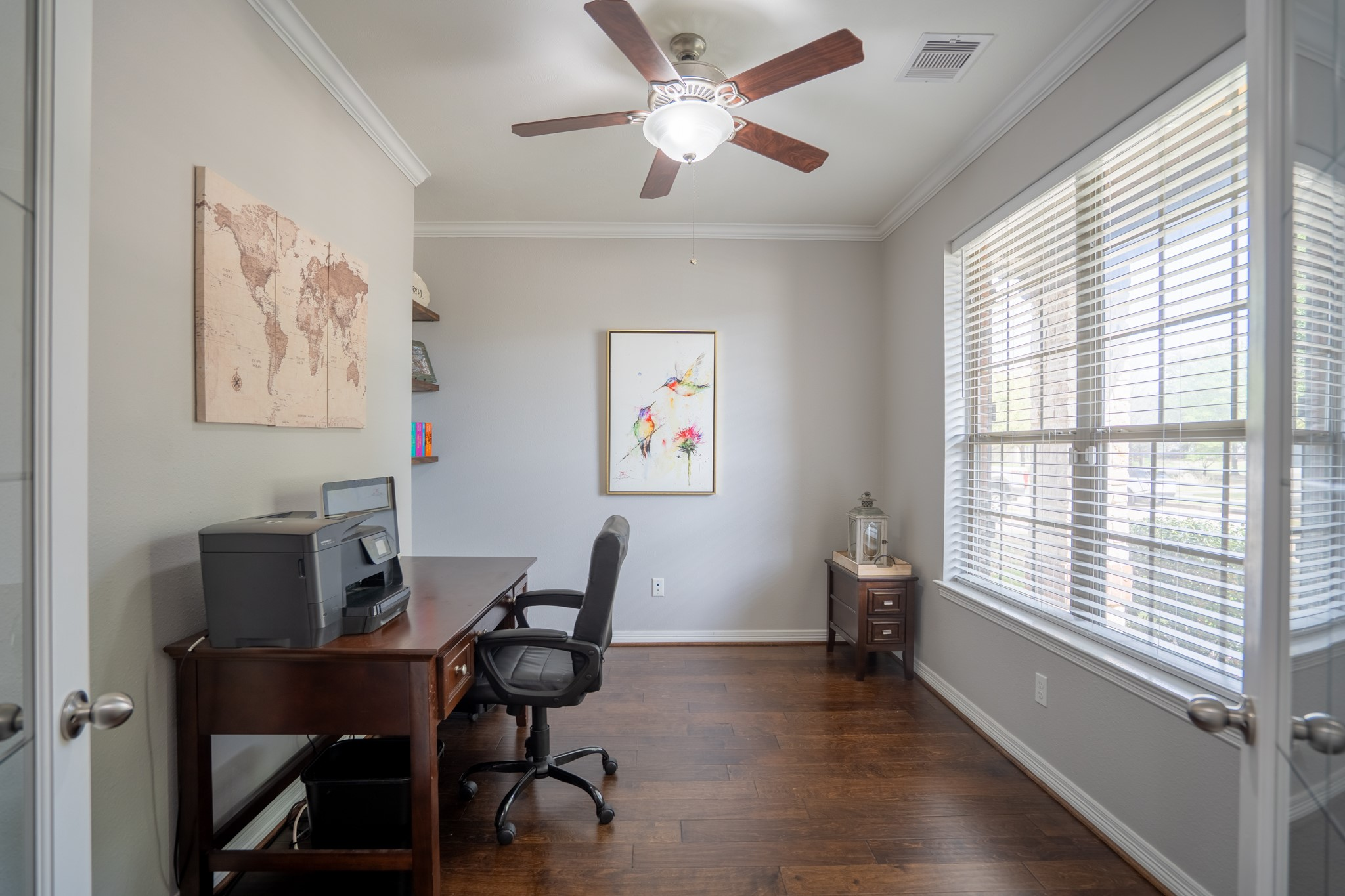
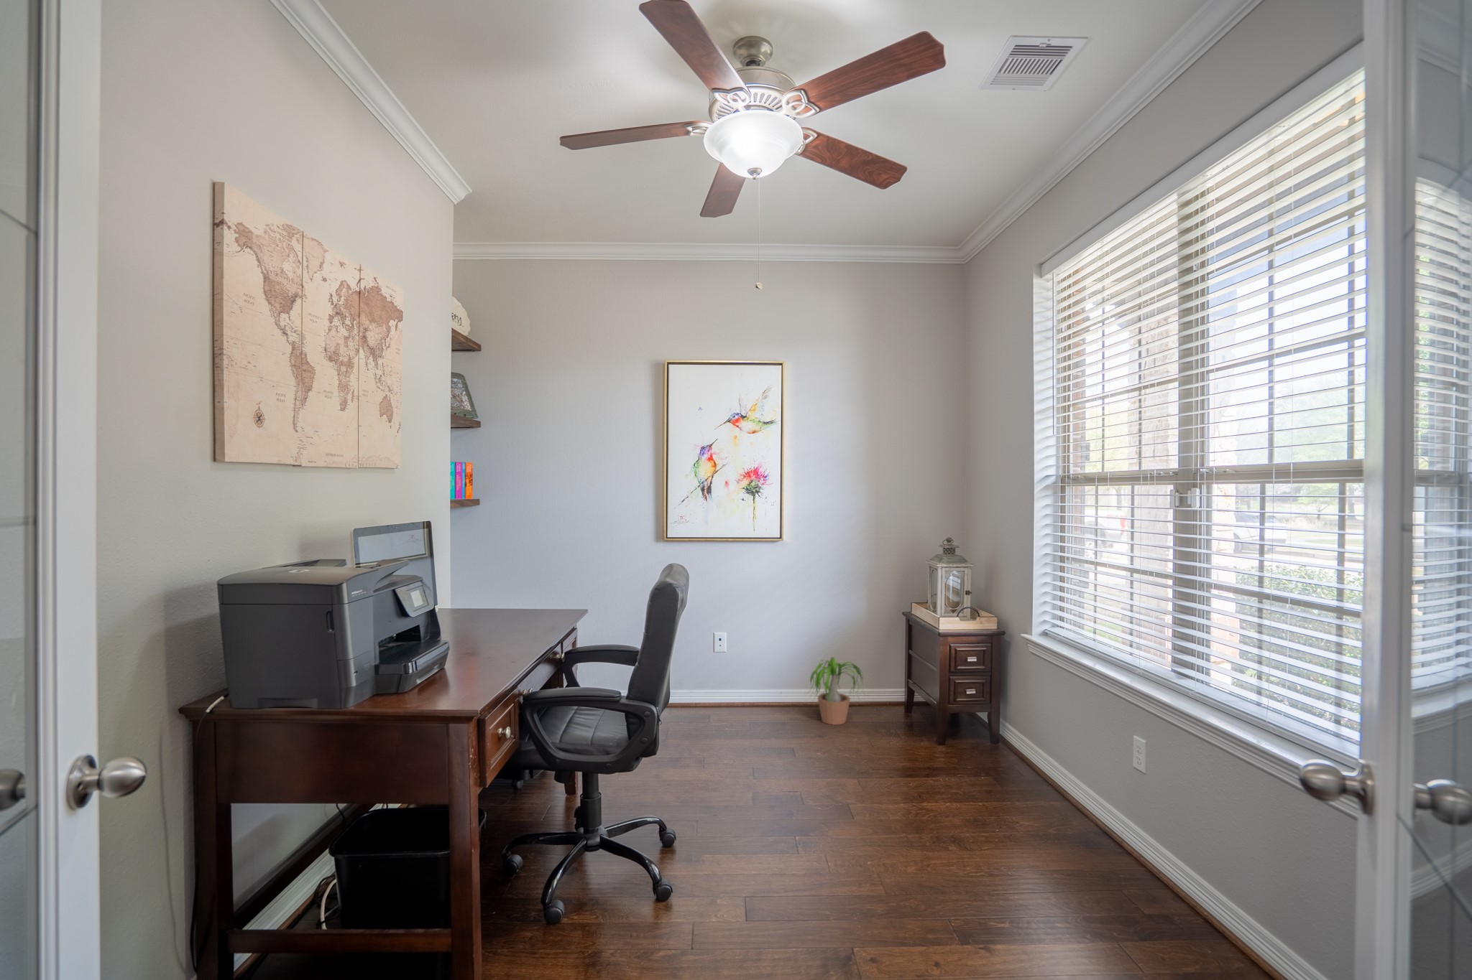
+ potted plant (836, 688)
